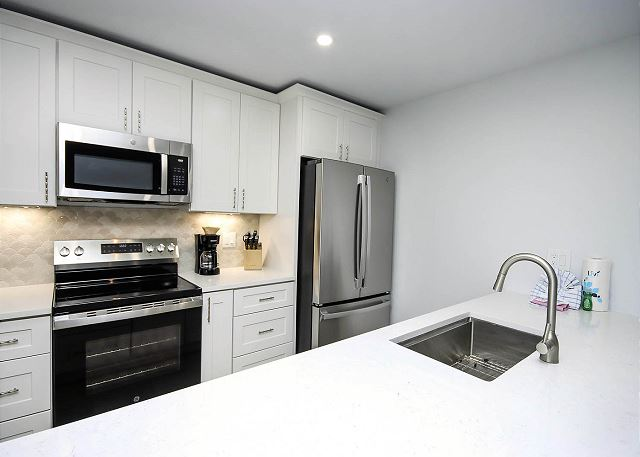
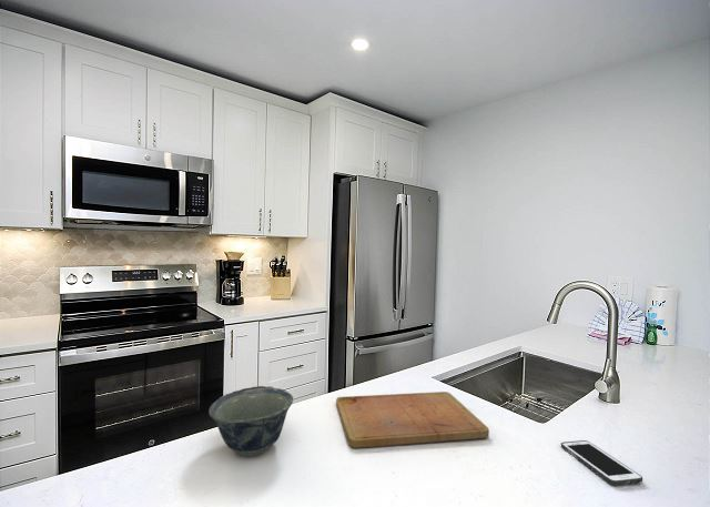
+ bowl (252, 423)
+ cutting board (406, 415)
+ cell phone (598, 460)
